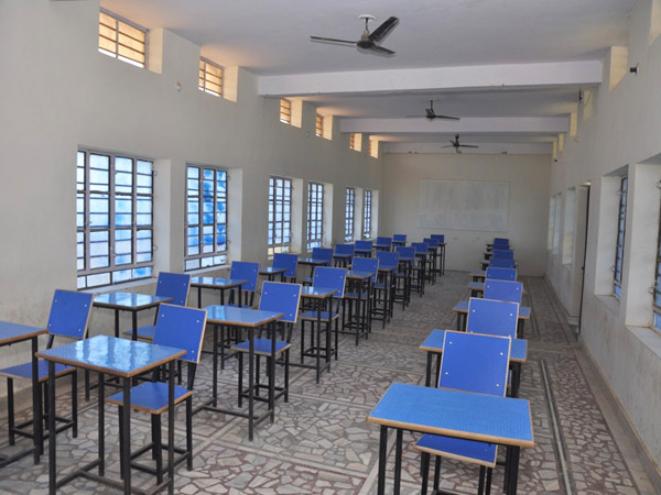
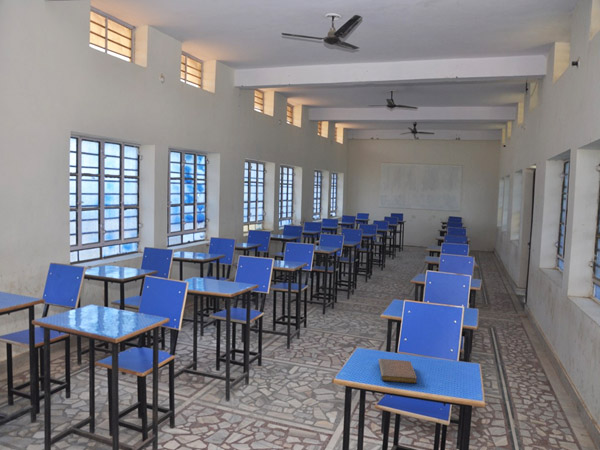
+ notebook (396, 370)
